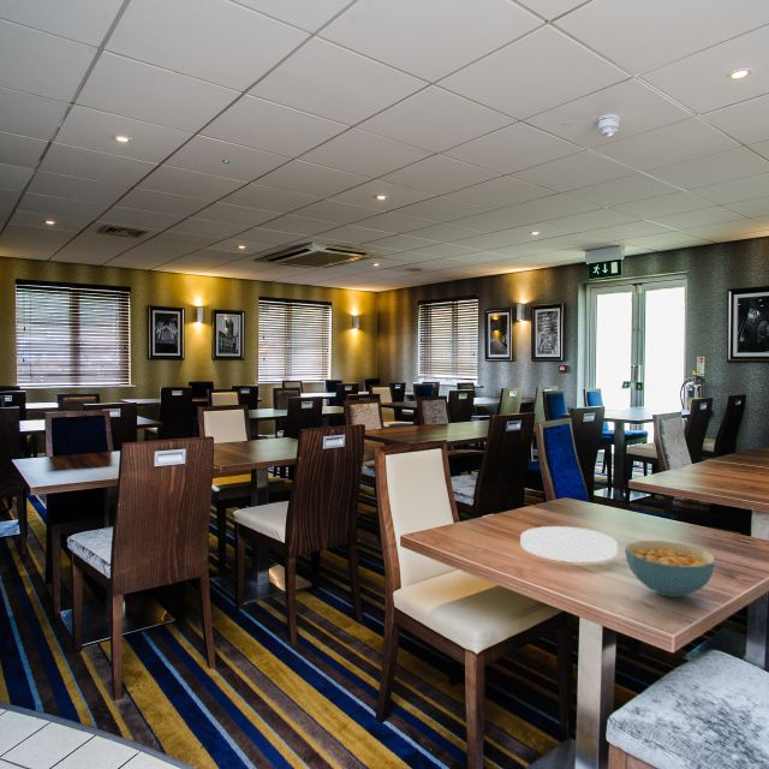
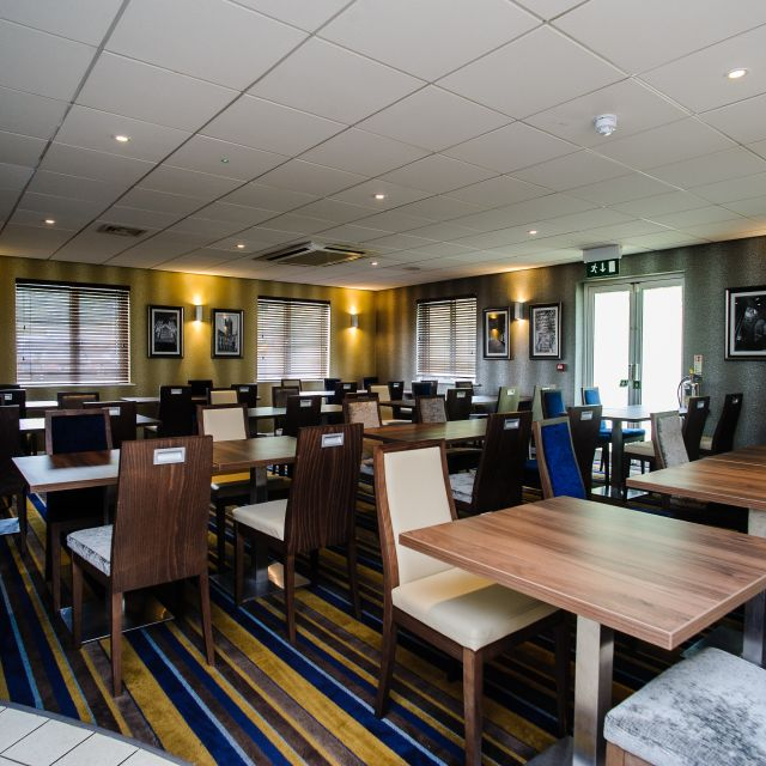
- plate (567, 542)
- cereal bowl (668, 572)
